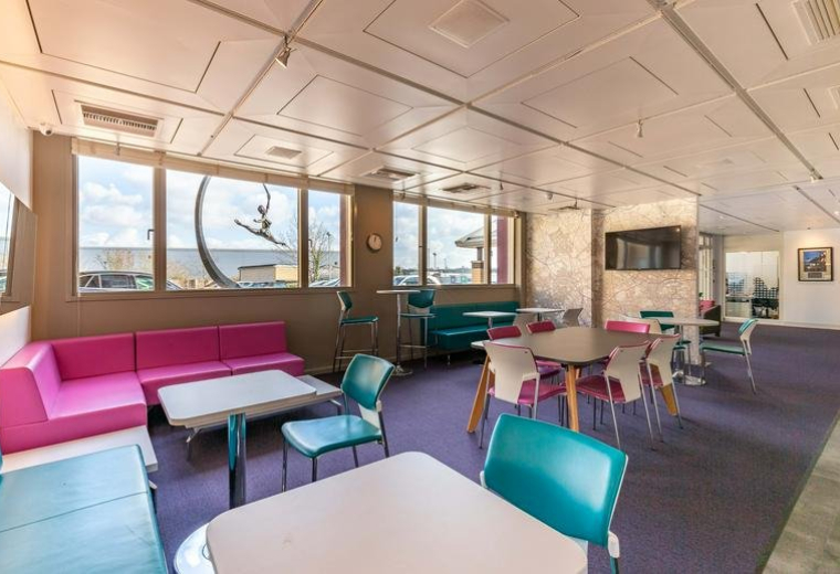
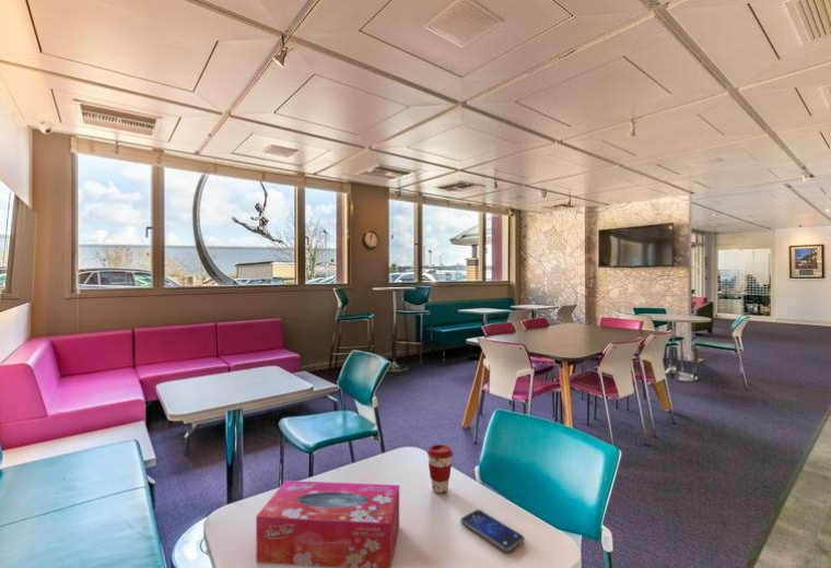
+ smartphone (491, 529)
+ tissue box (332, 521)
+ coffee cup (440, 469)
